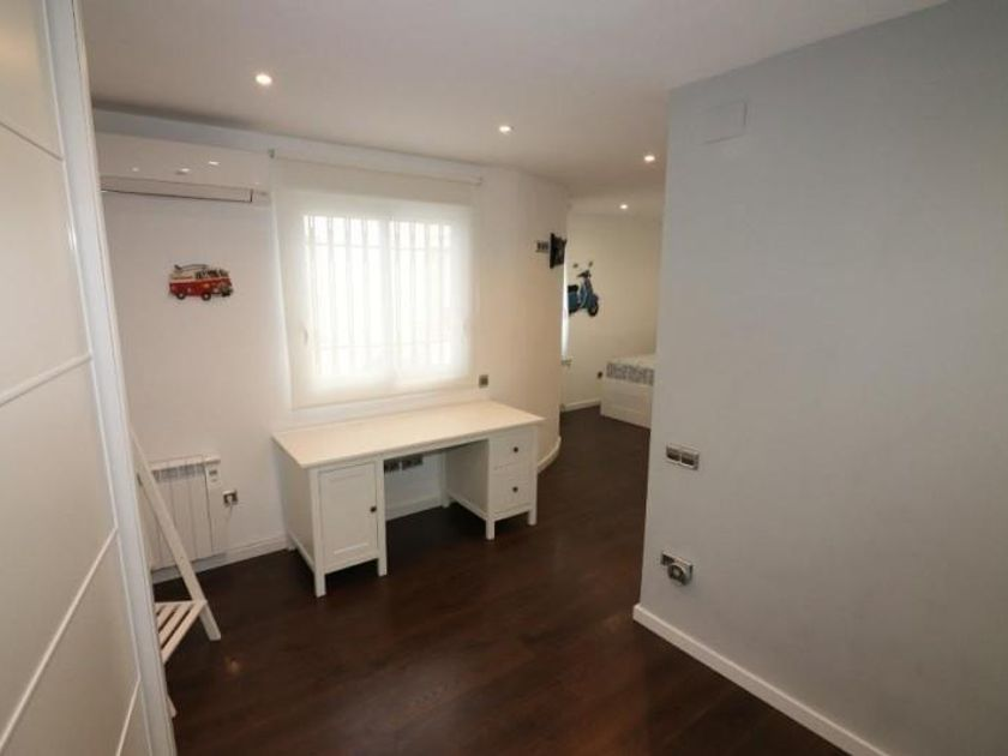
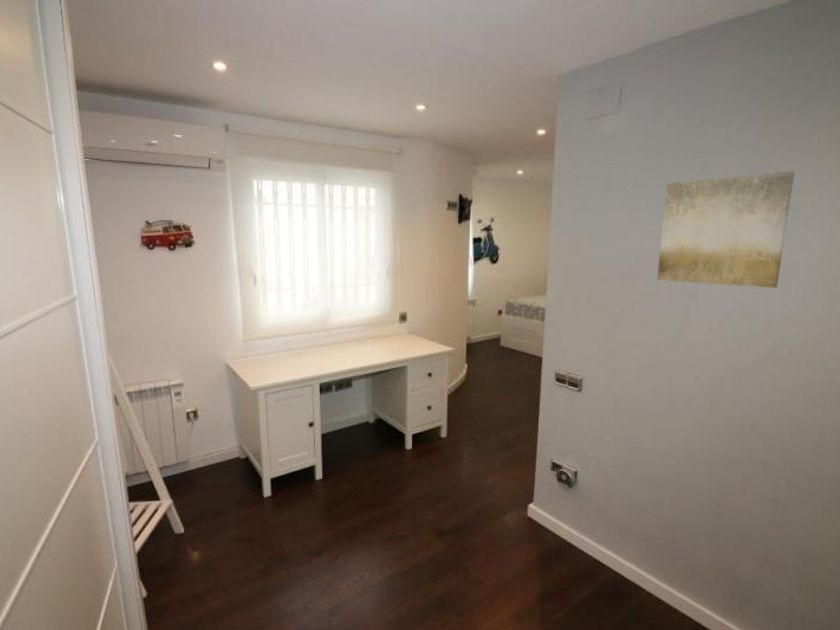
+ wall art (718, 231)
